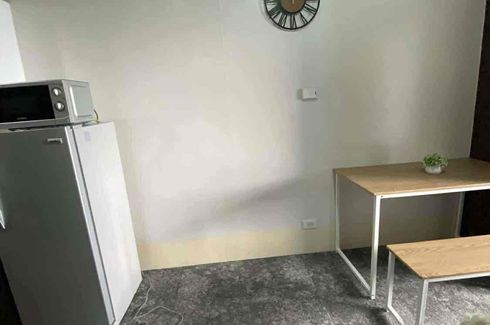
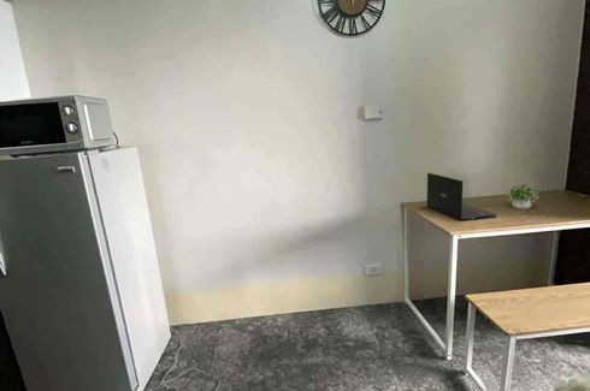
+ laptop (460, 192)
